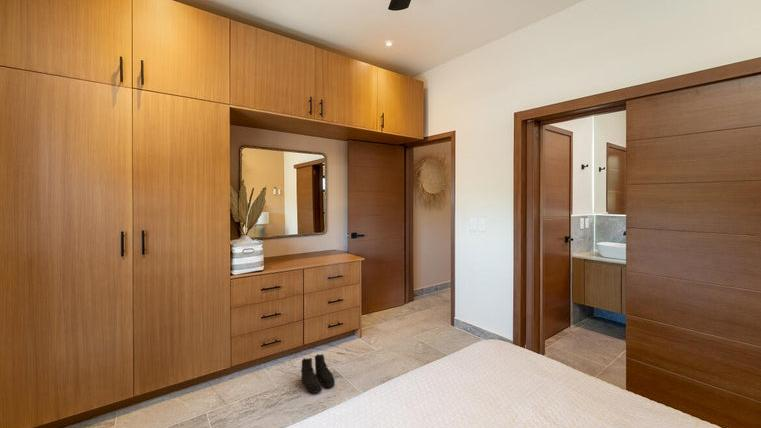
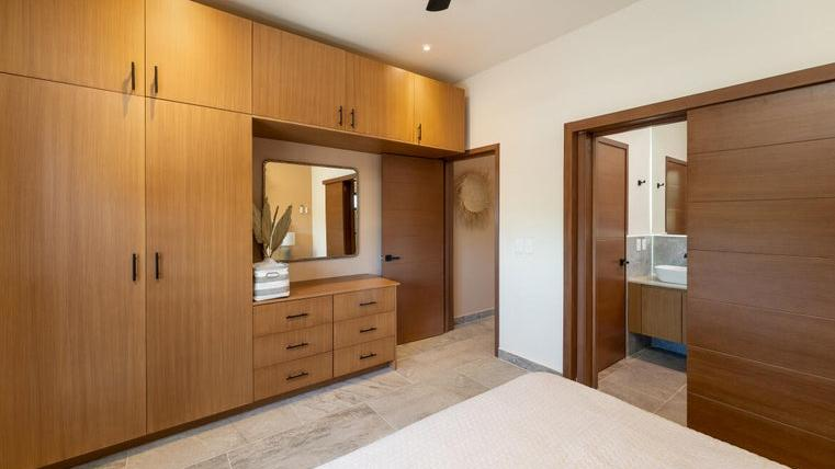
- boots (317, 370)
